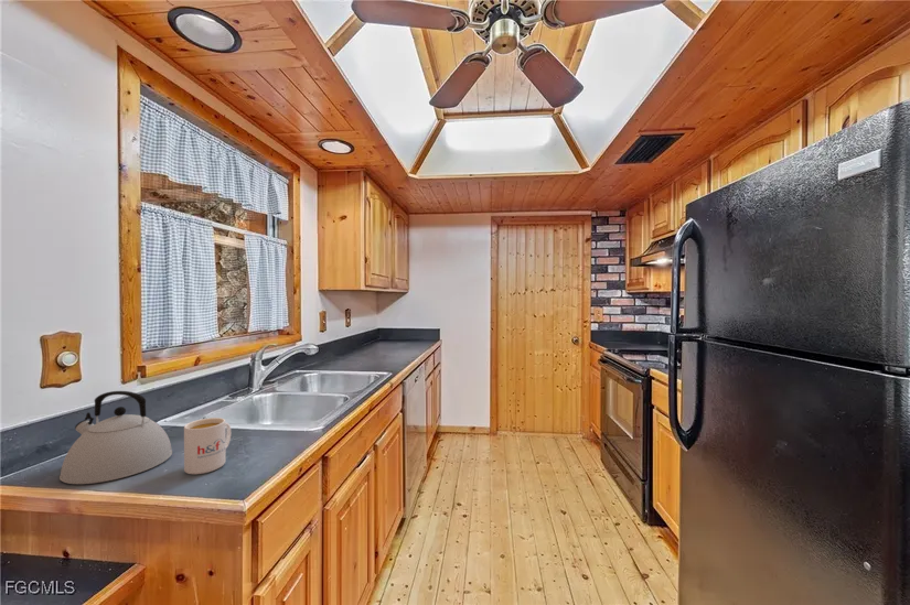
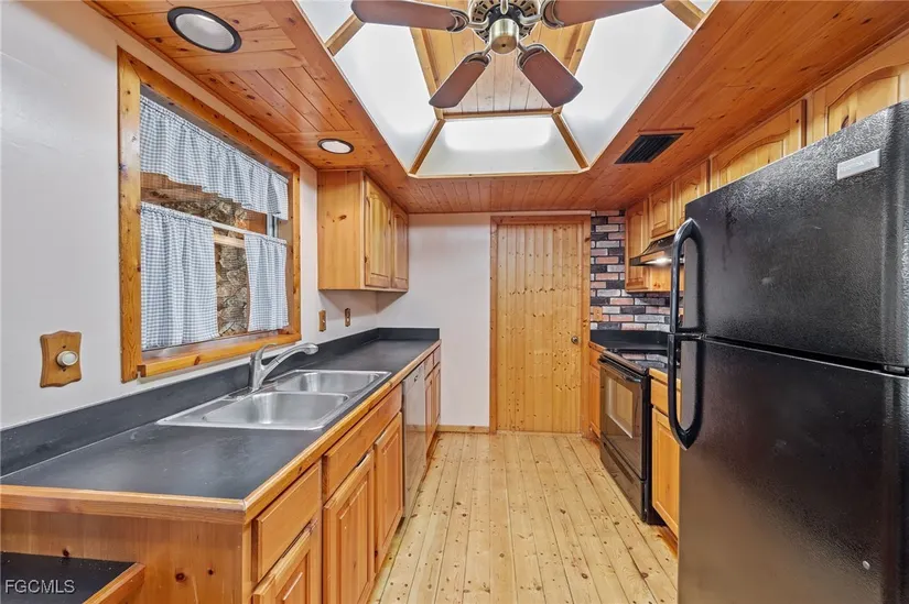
- kettle (118, 426)
- mug (211, 442)
